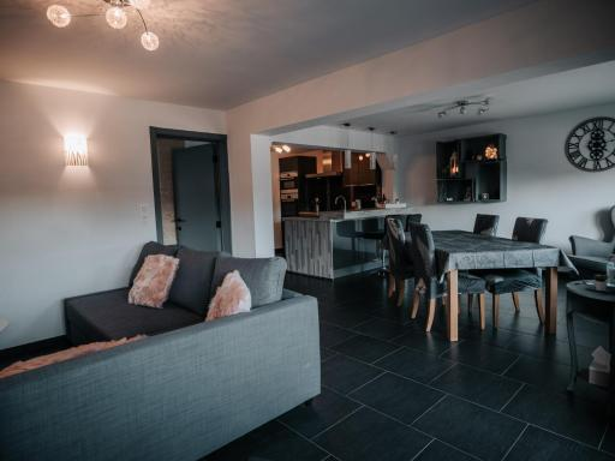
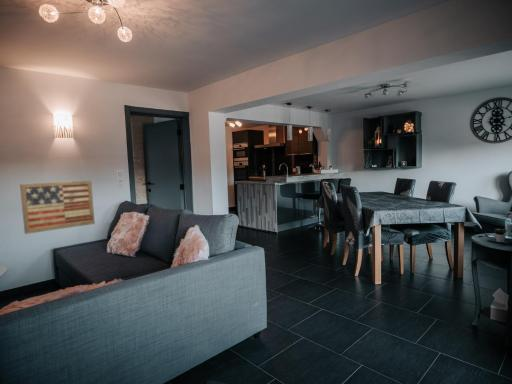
+ wall art (60, 205)
